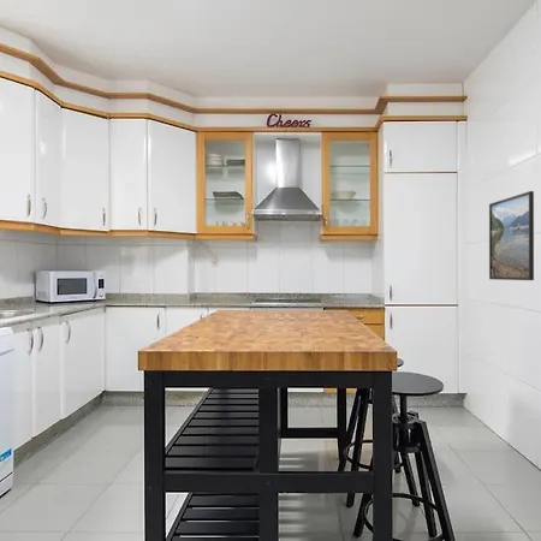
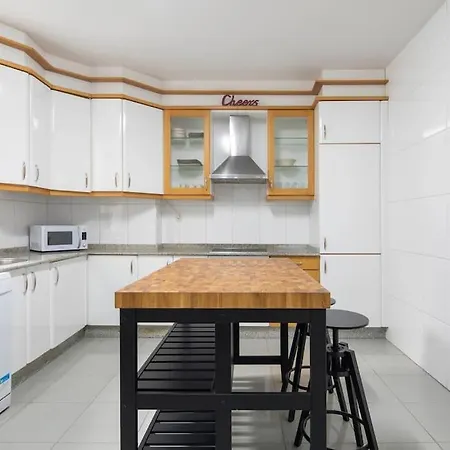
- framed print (509, 238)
